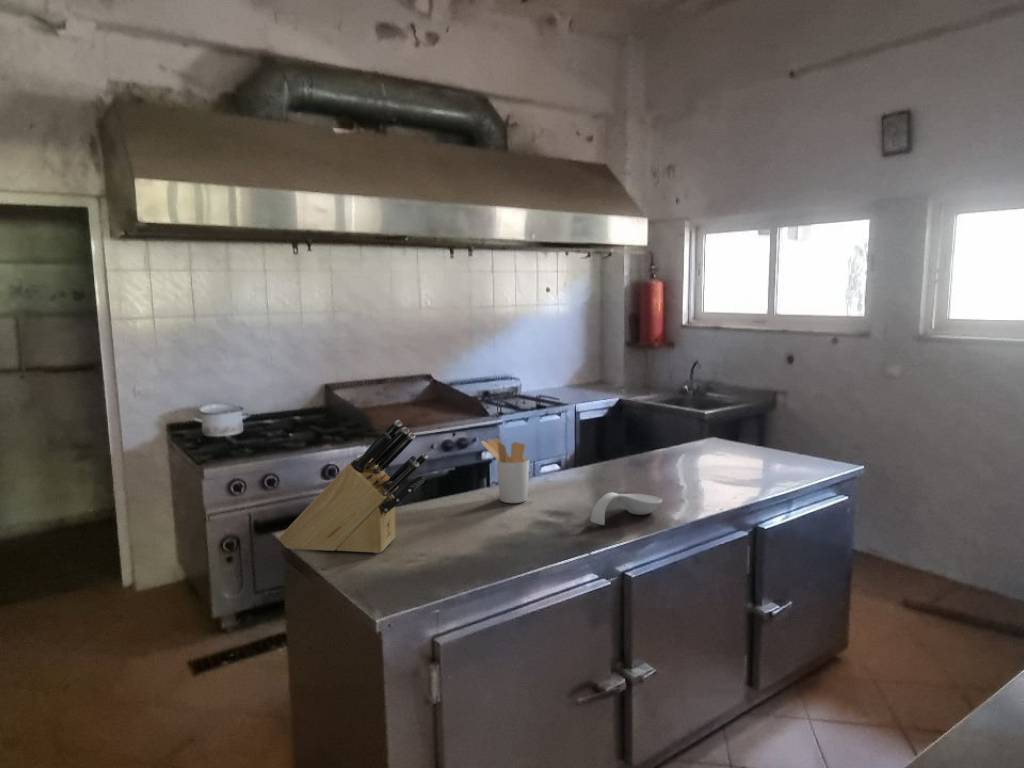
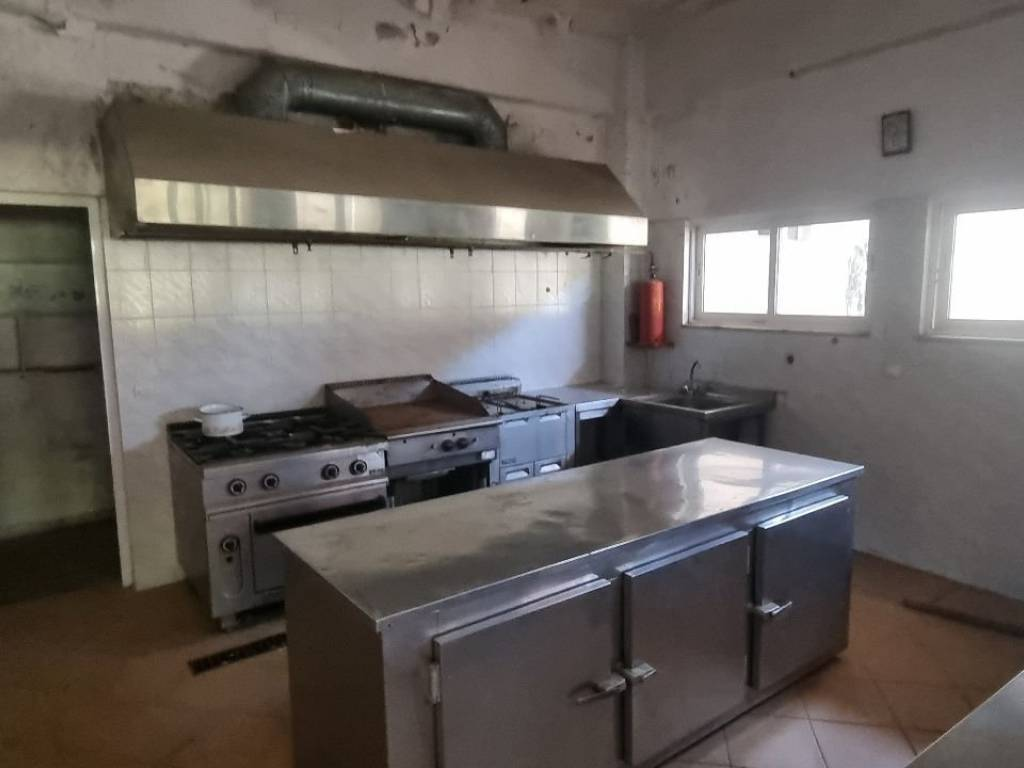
- knife block (353, 484)
- spoon rest (626, 503)
- utensil holder (506, 468)
